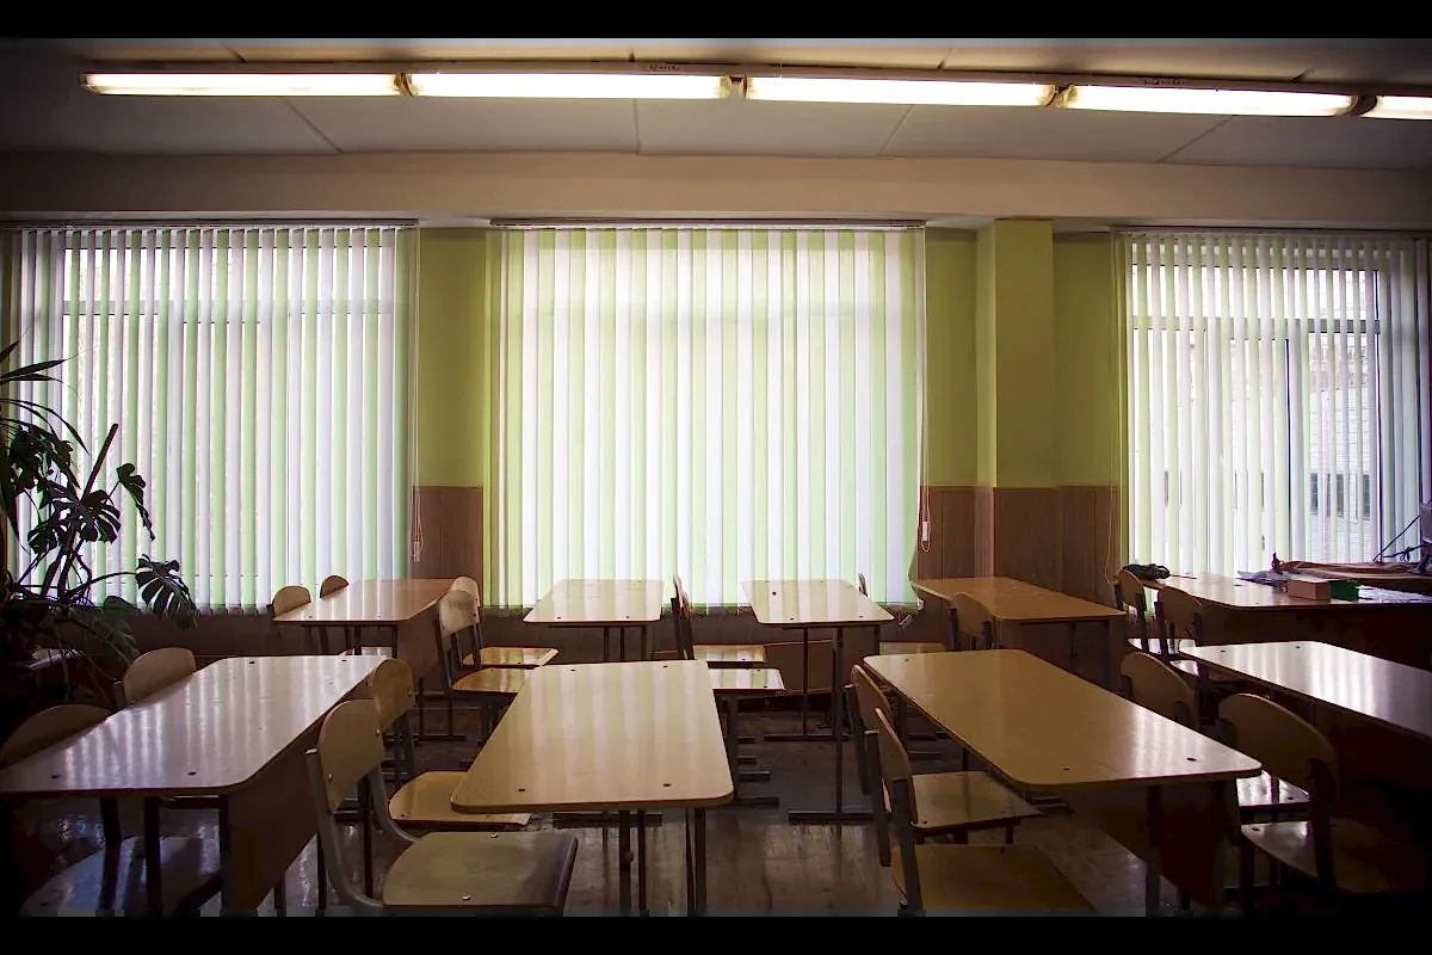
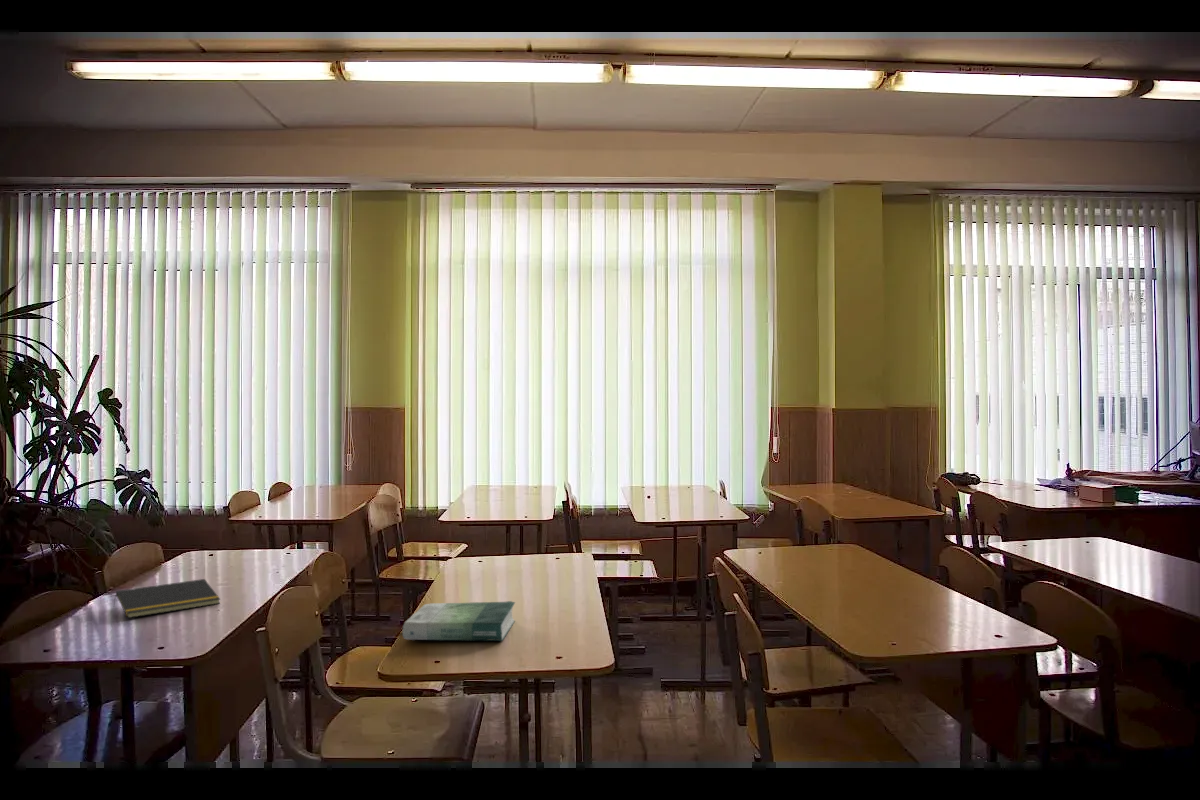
+ book (461, 619)
+ notepad (168, 597)
